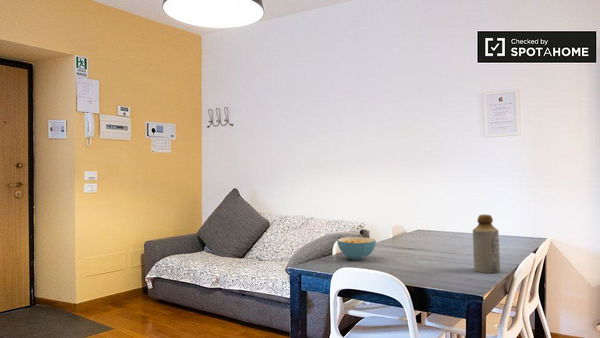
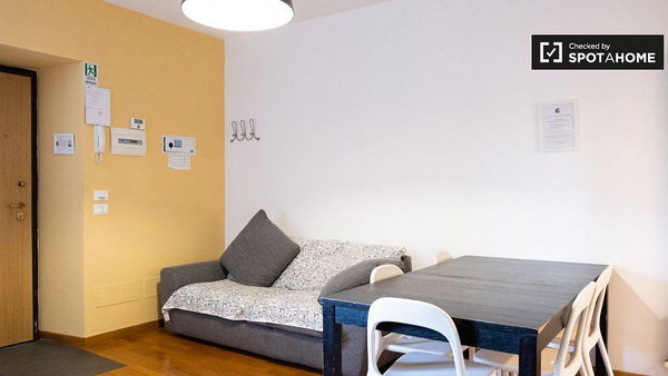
- bottle (486, 242)
- cereal bowl (356, 249)
